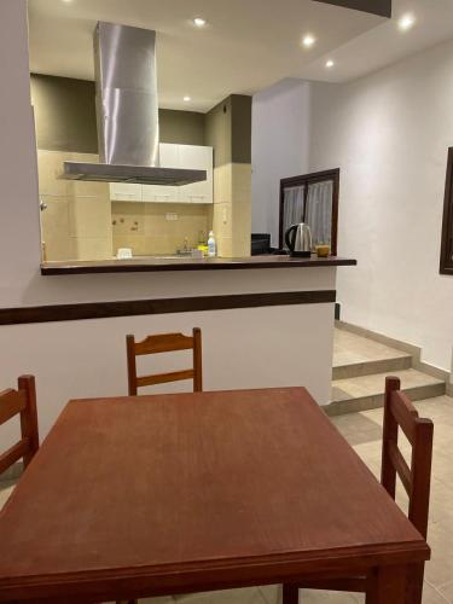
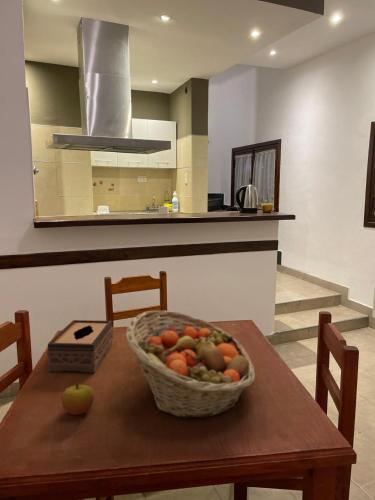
+ fruit basket (190, 355)
+ apple (77, 398)
+ tissue box (82, 344)
